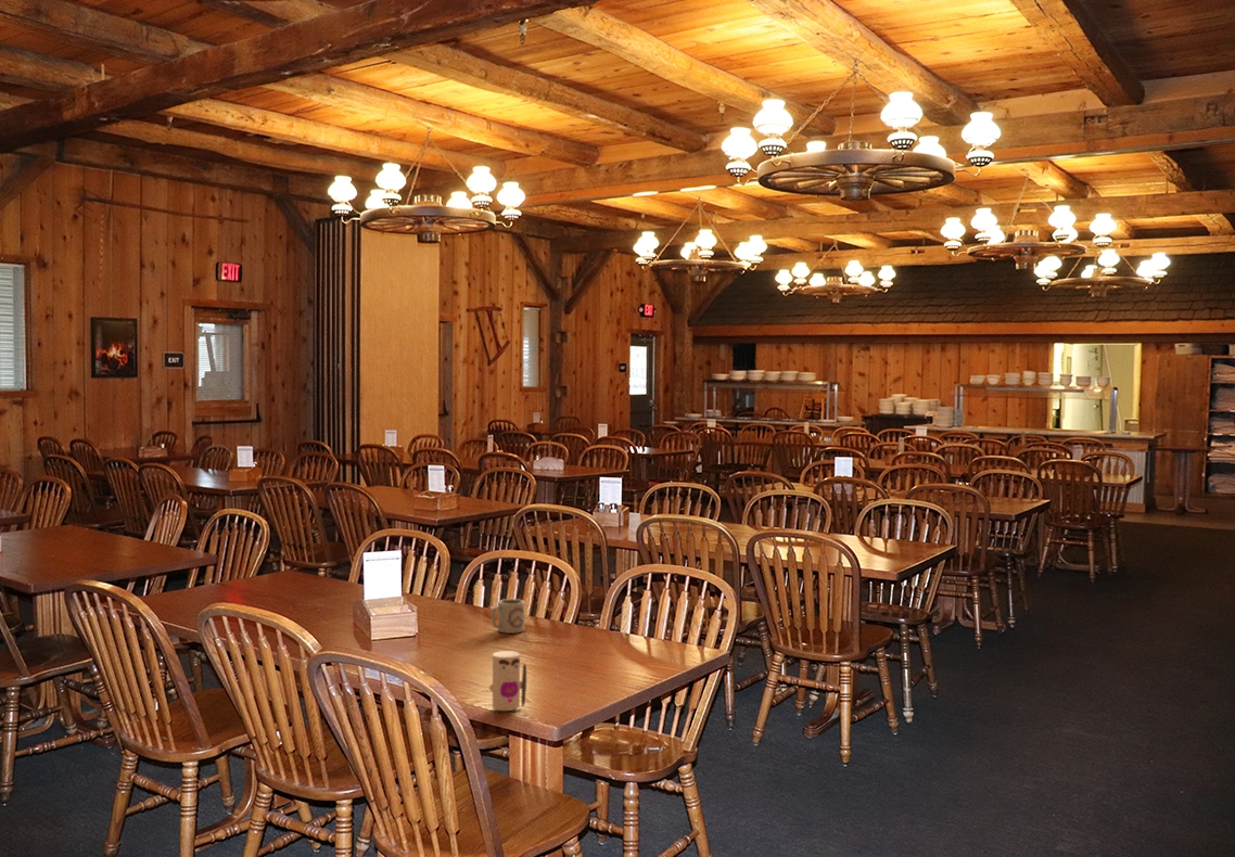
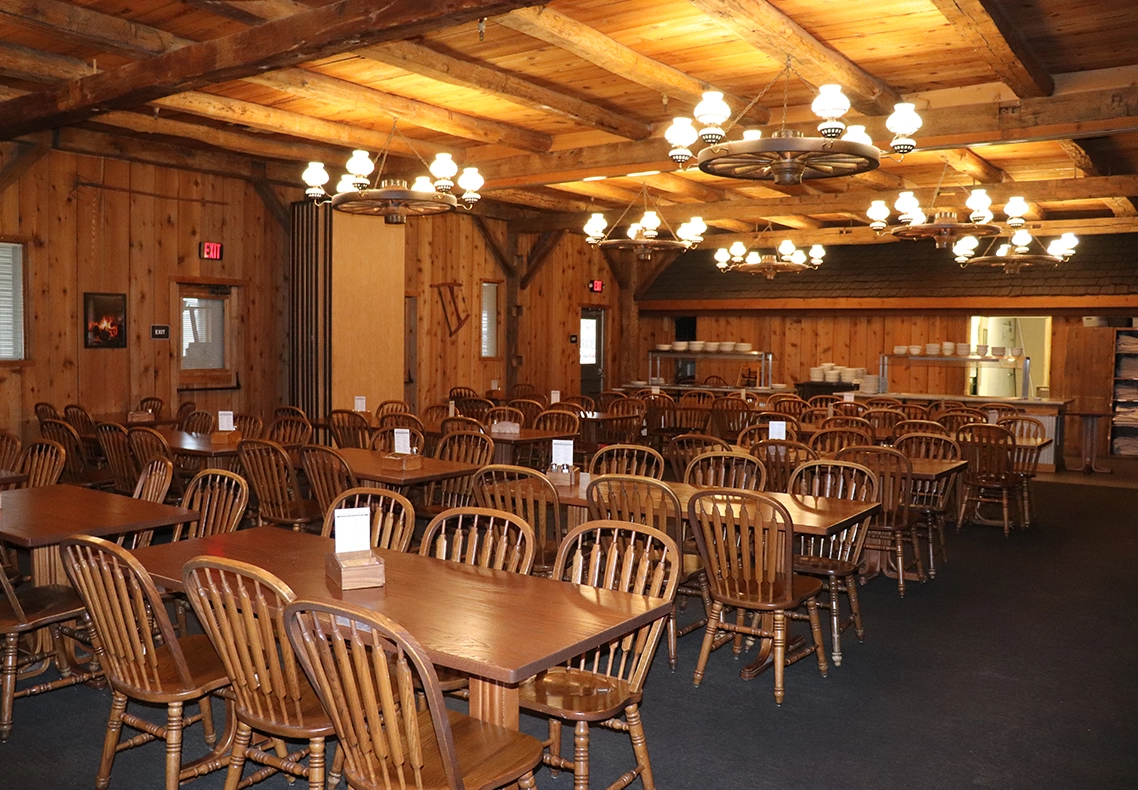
- cup (507, 616)
- toy (506, 679)
